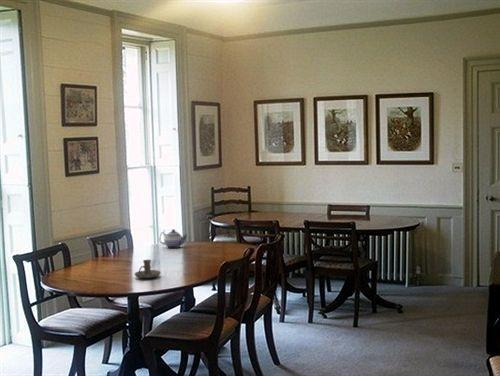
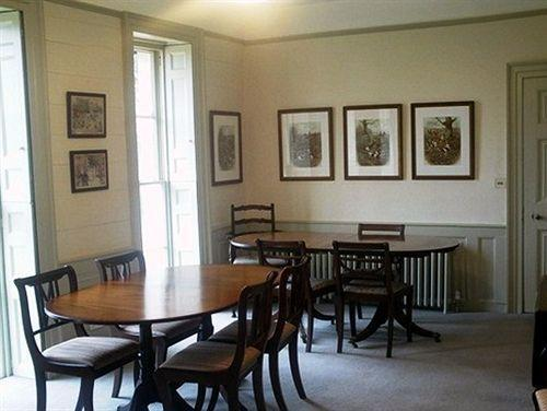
- candle holder (146, 269)
- teapot (173, 238)
